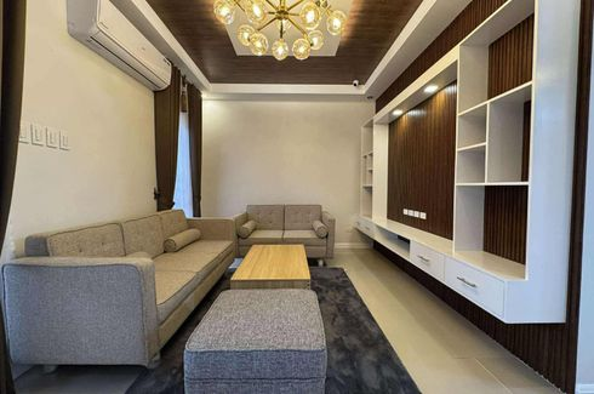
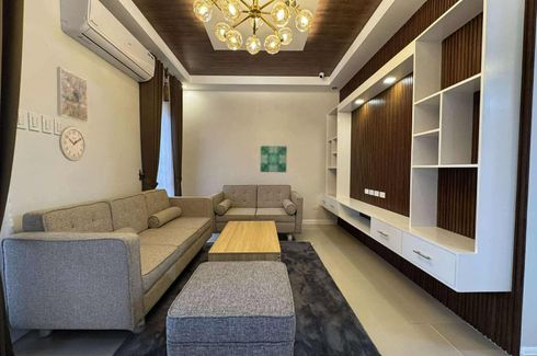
+ wall art (273, 159)
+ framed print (73, 96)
+ wall clock (73, 143)
